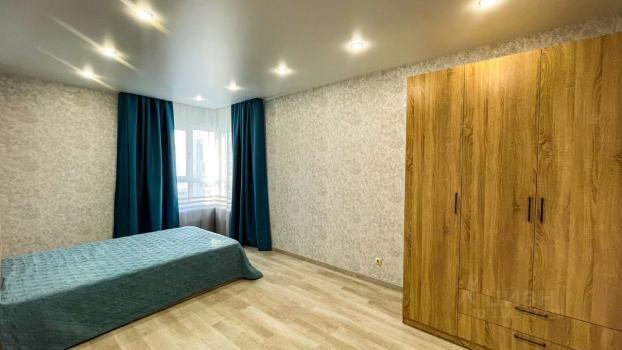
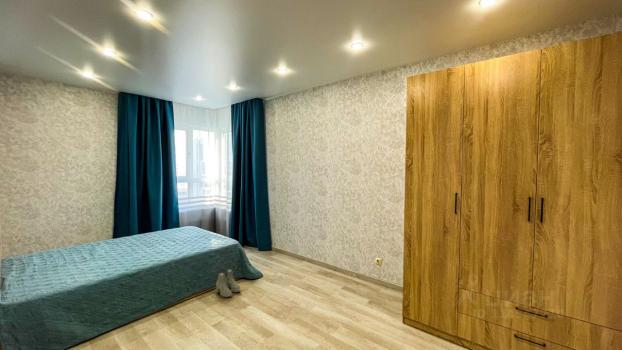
+ boots (228, 281)
